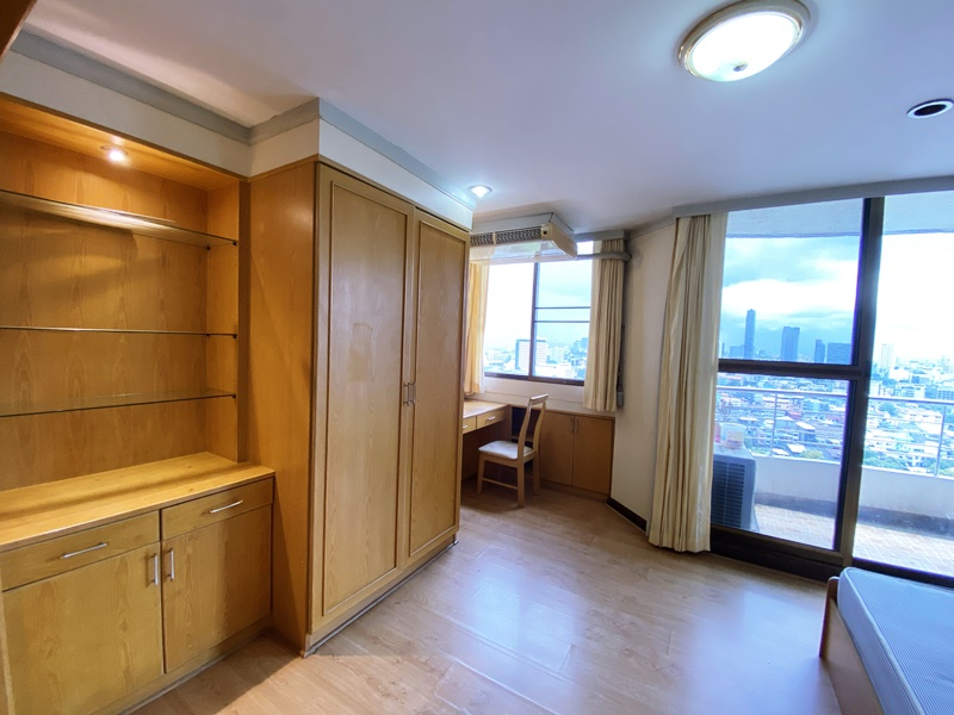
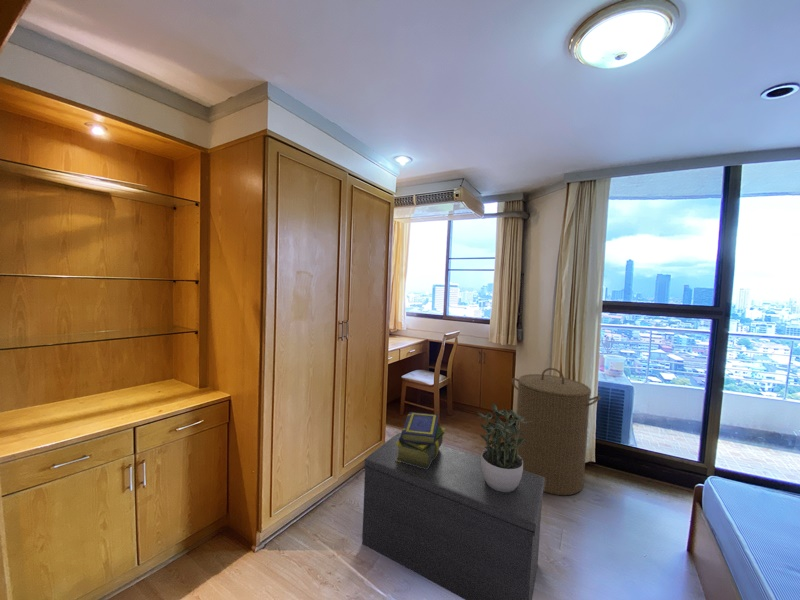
+ bench (449, 510)
+ laundry hamper (550, 422)
+ stack of books (421, 437)
+ potted plant (500, 444)
